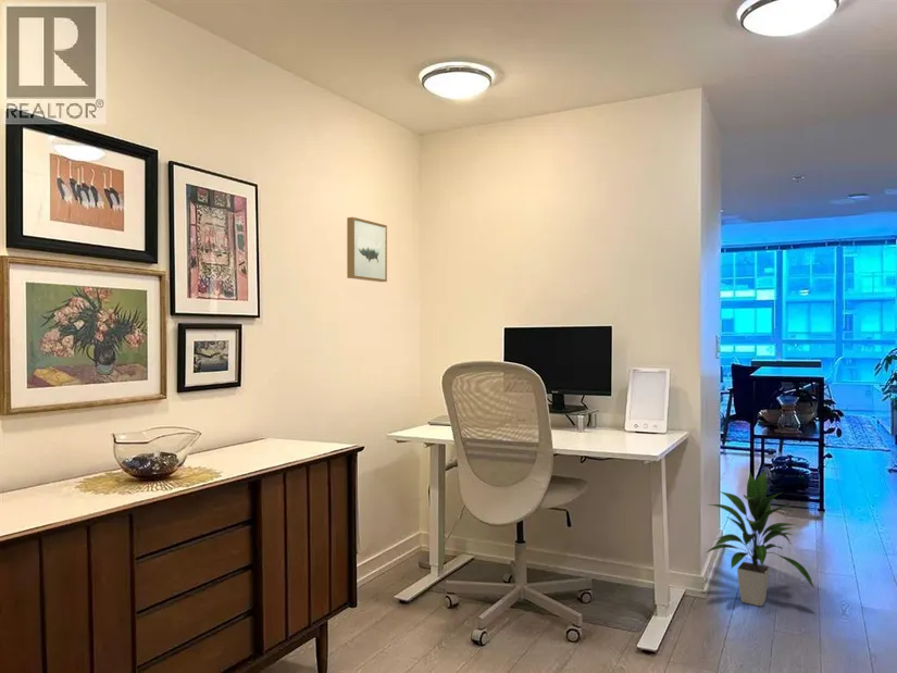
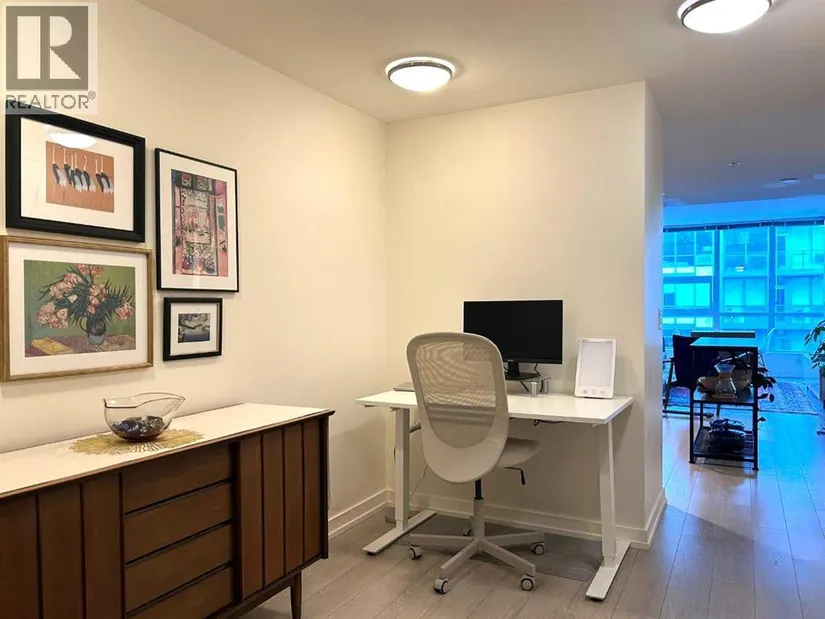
- wall art (367, 250)
- indoor plant (758, 539)
